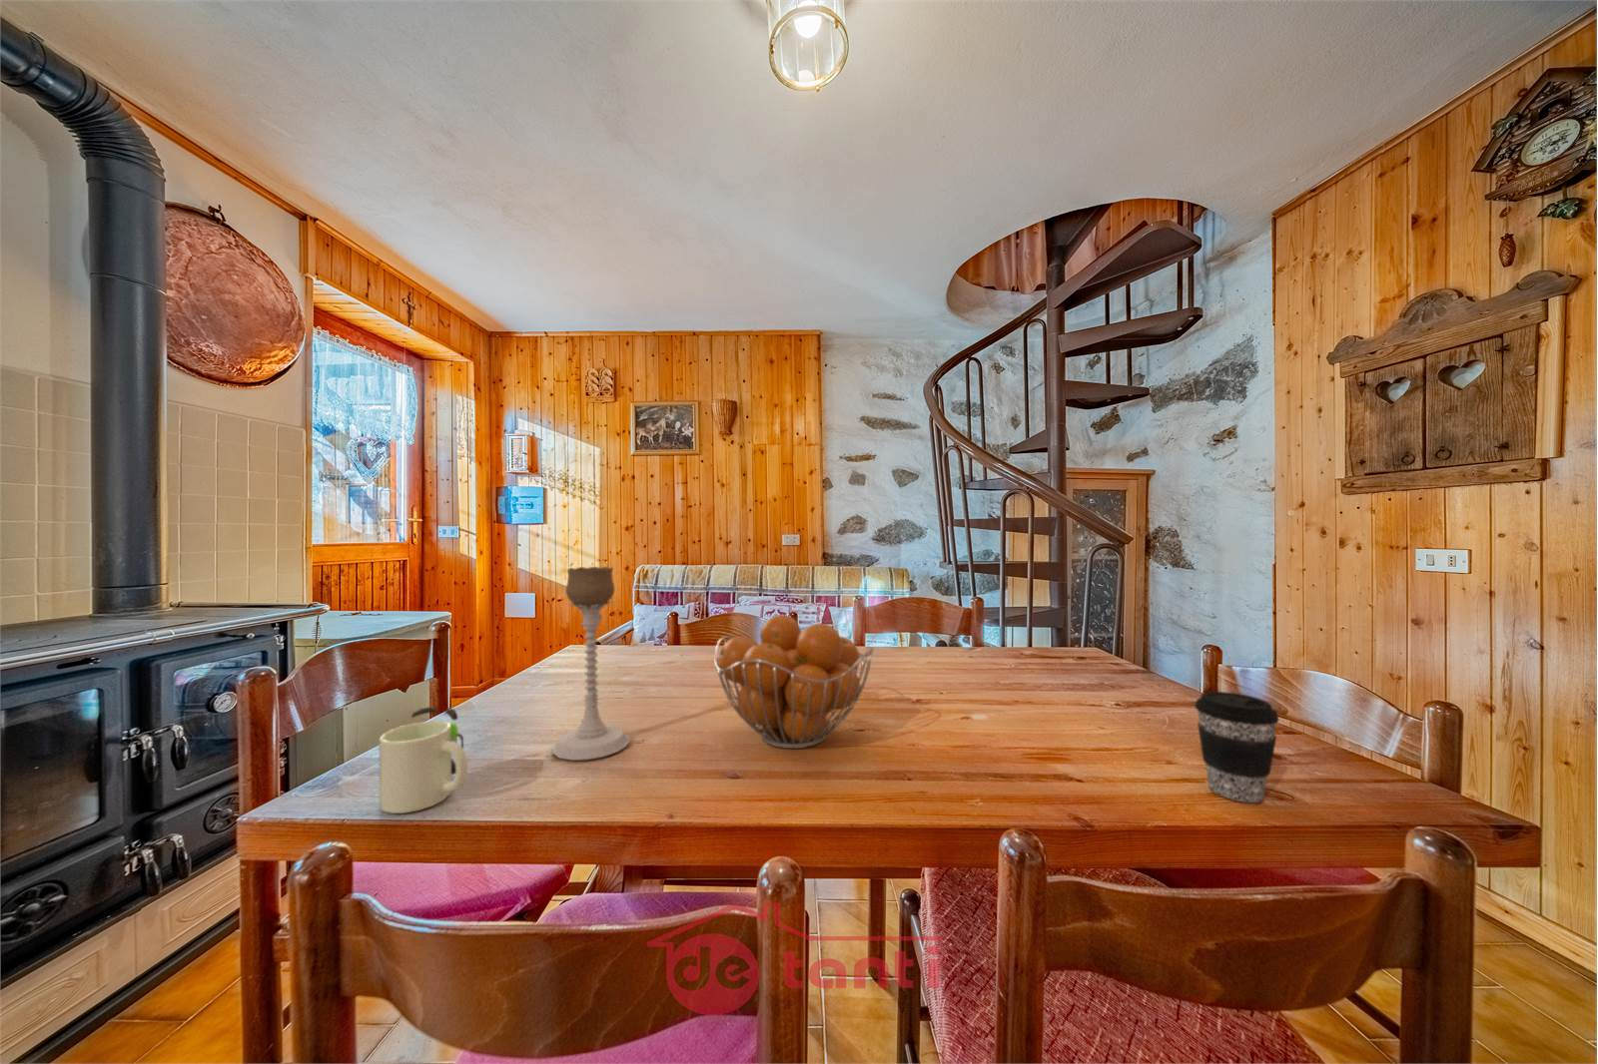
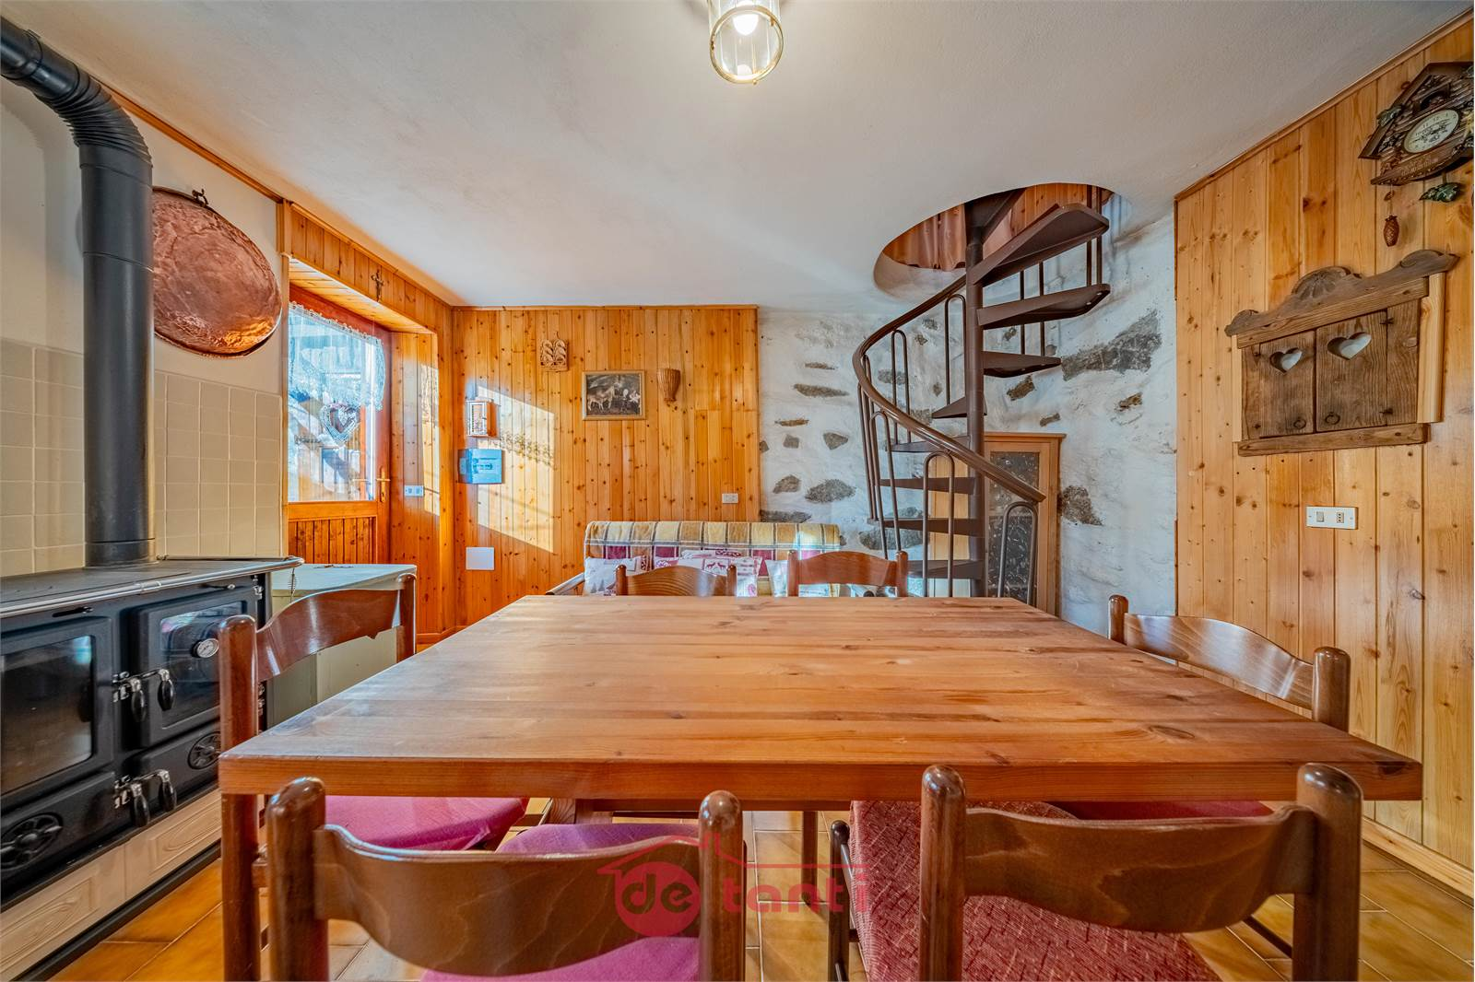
- mug (429, 756)
- coffee cup (1234, 746)
- fruit basket (792, 677)
- candle holder (590, 656)
